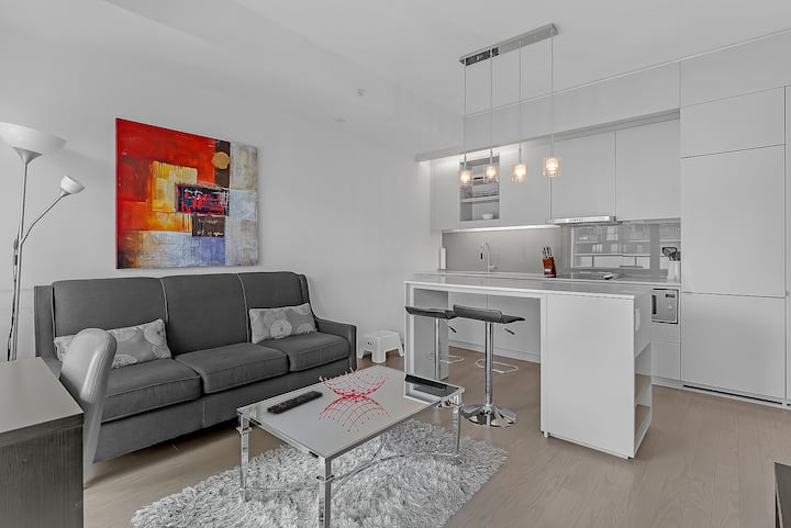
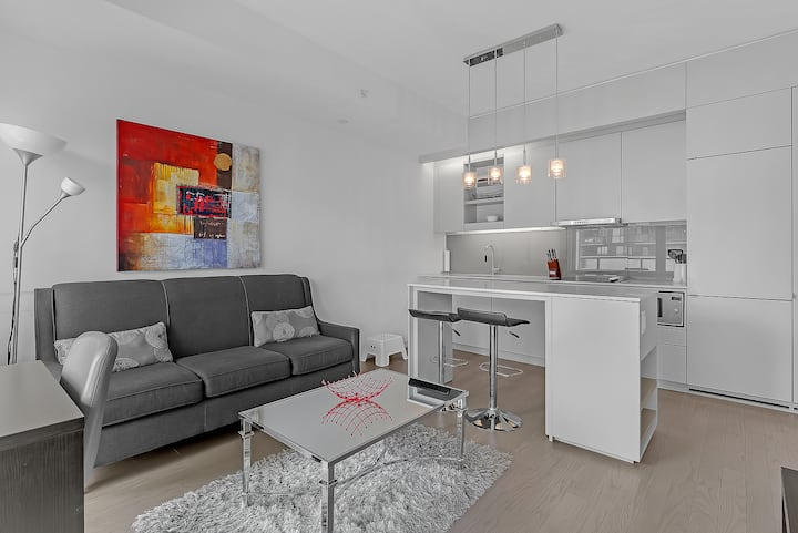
- remote control (296, 401)
